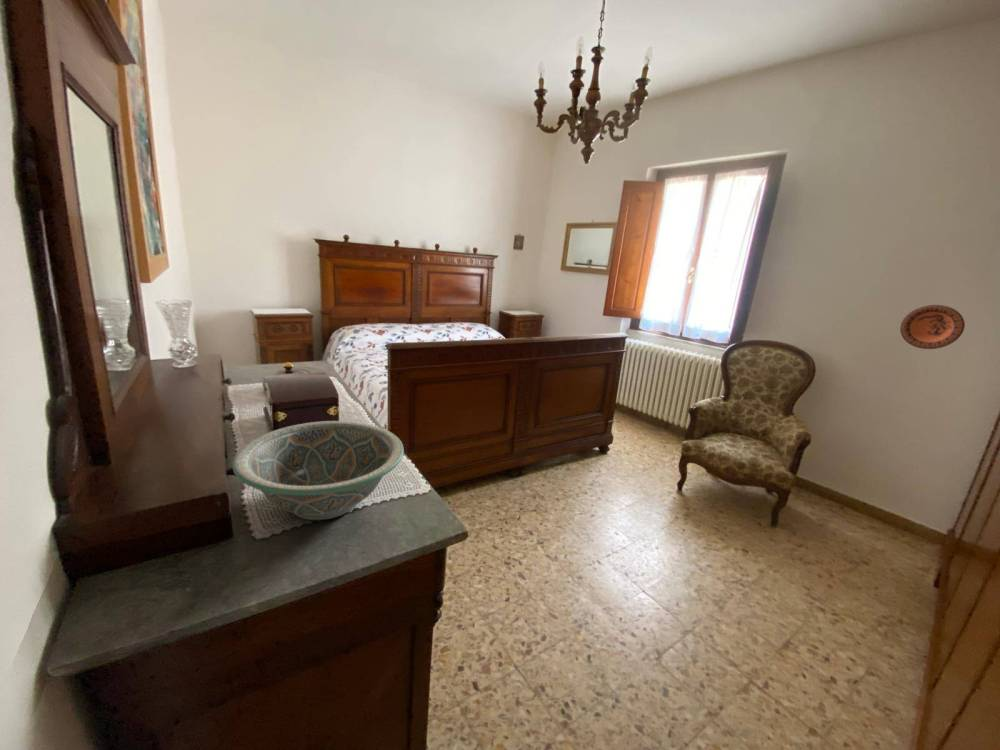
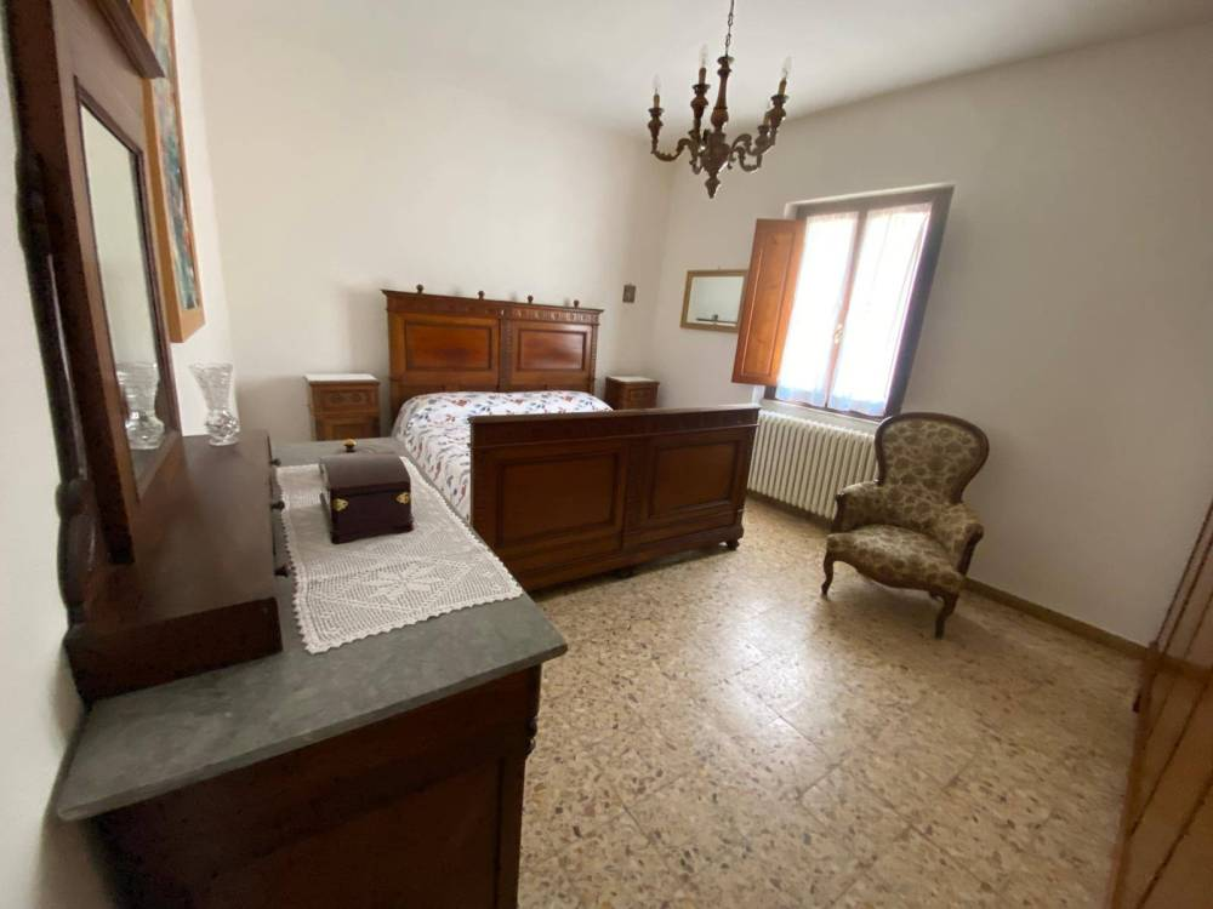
- decorative plate (931, 327)
- decorative bowl (325, 475)
